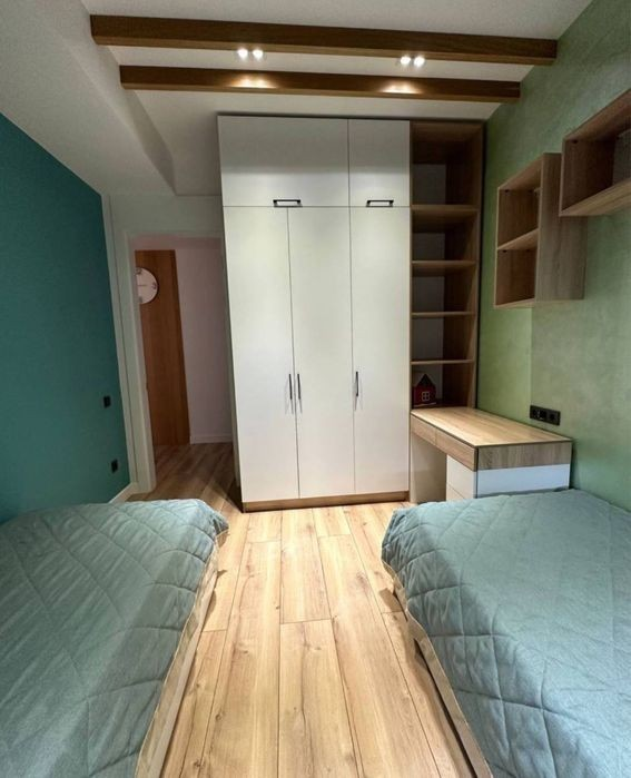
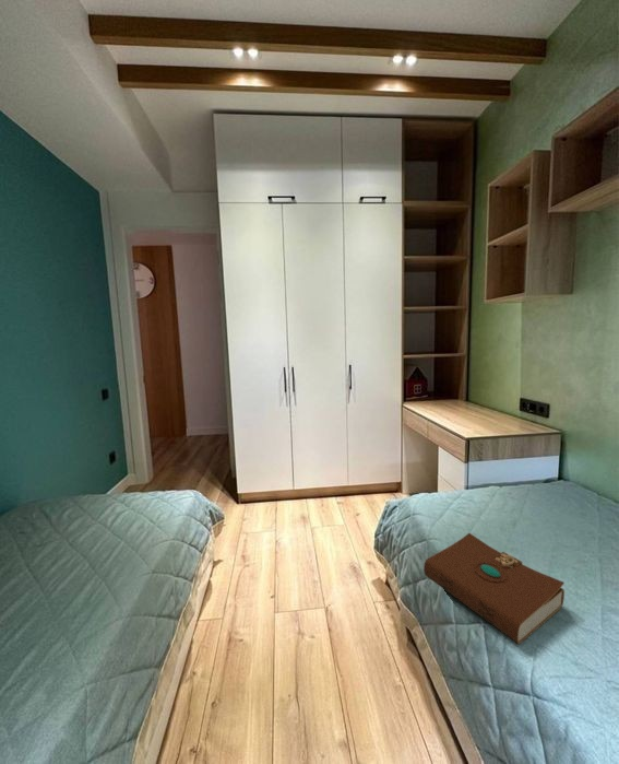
+ book (489, 578)
